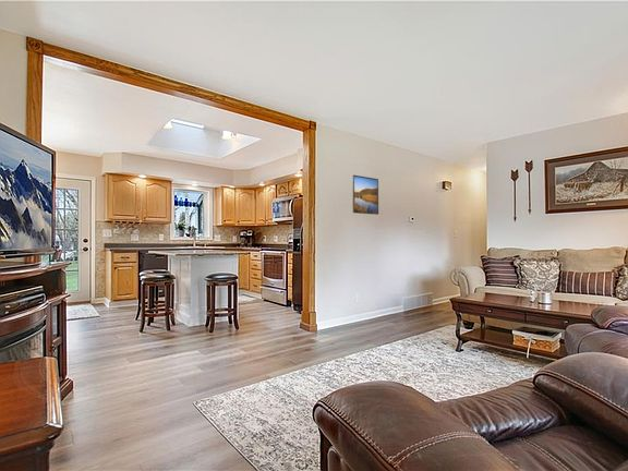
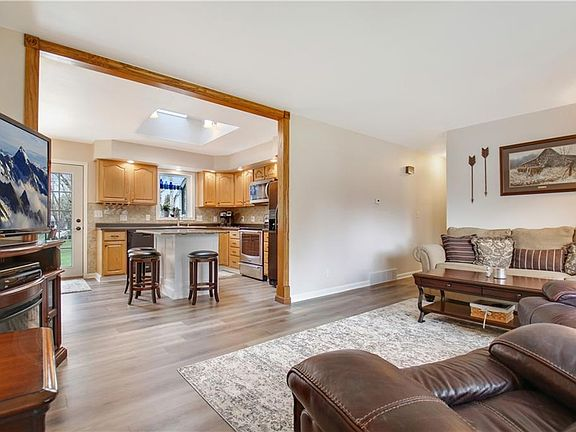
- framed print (365, 195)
